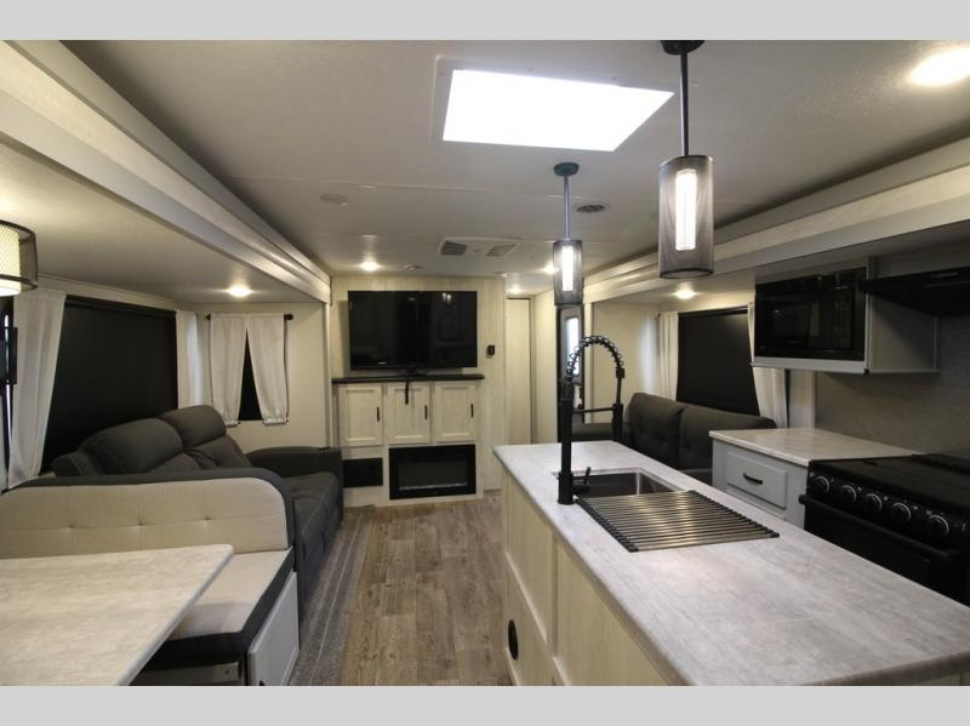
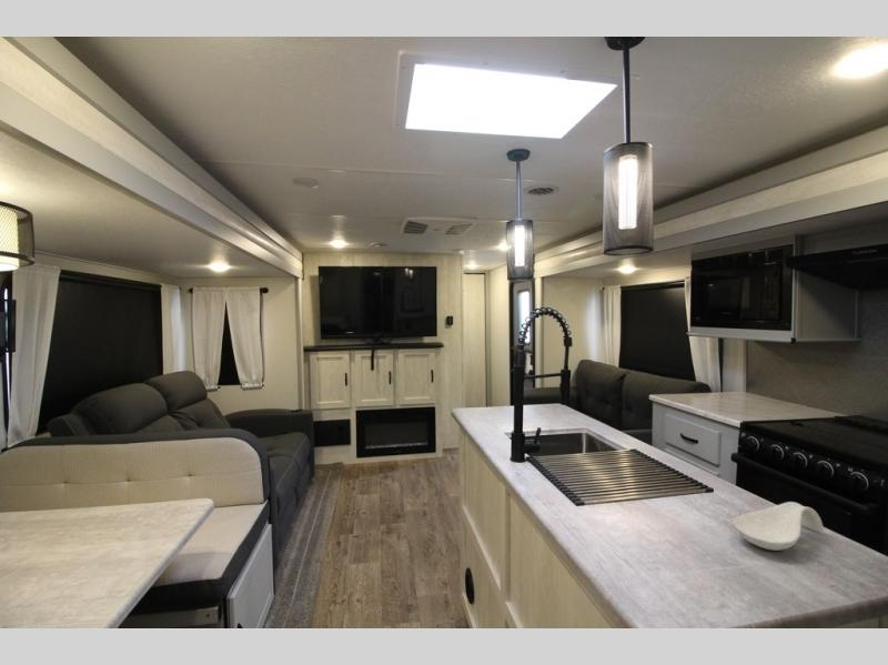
+ spoon rest (780, 523)
